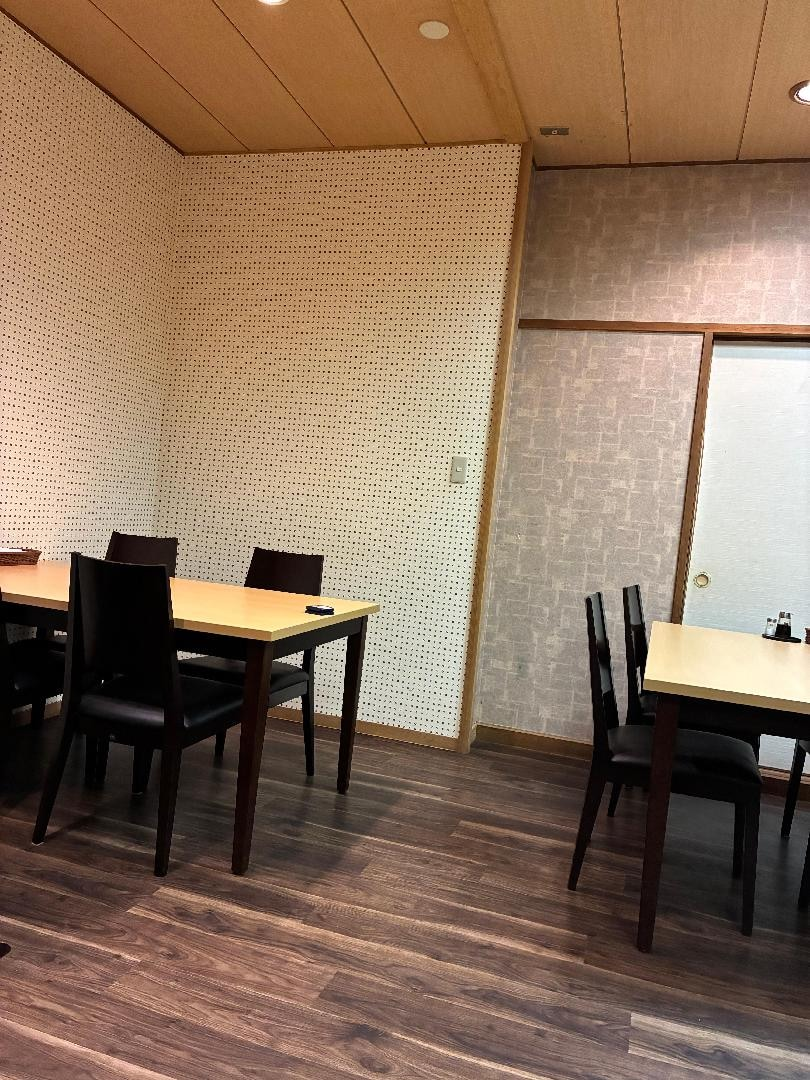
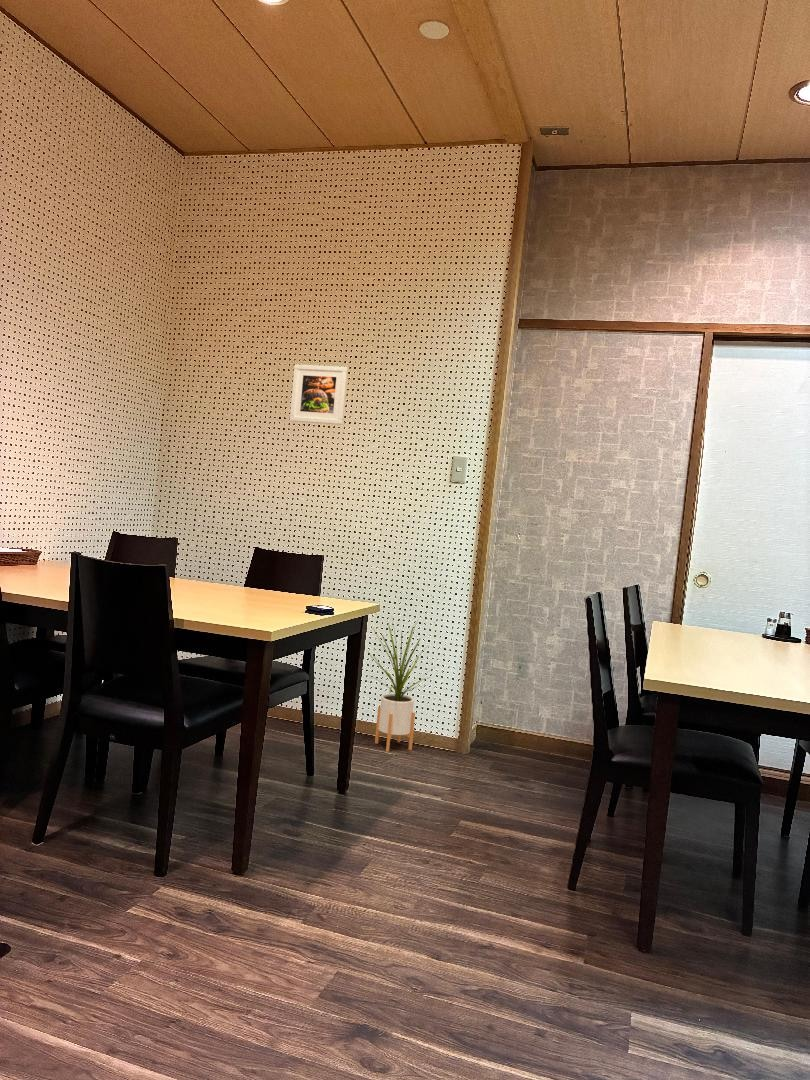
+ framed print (318, 394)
+ house plant (400, 682)
